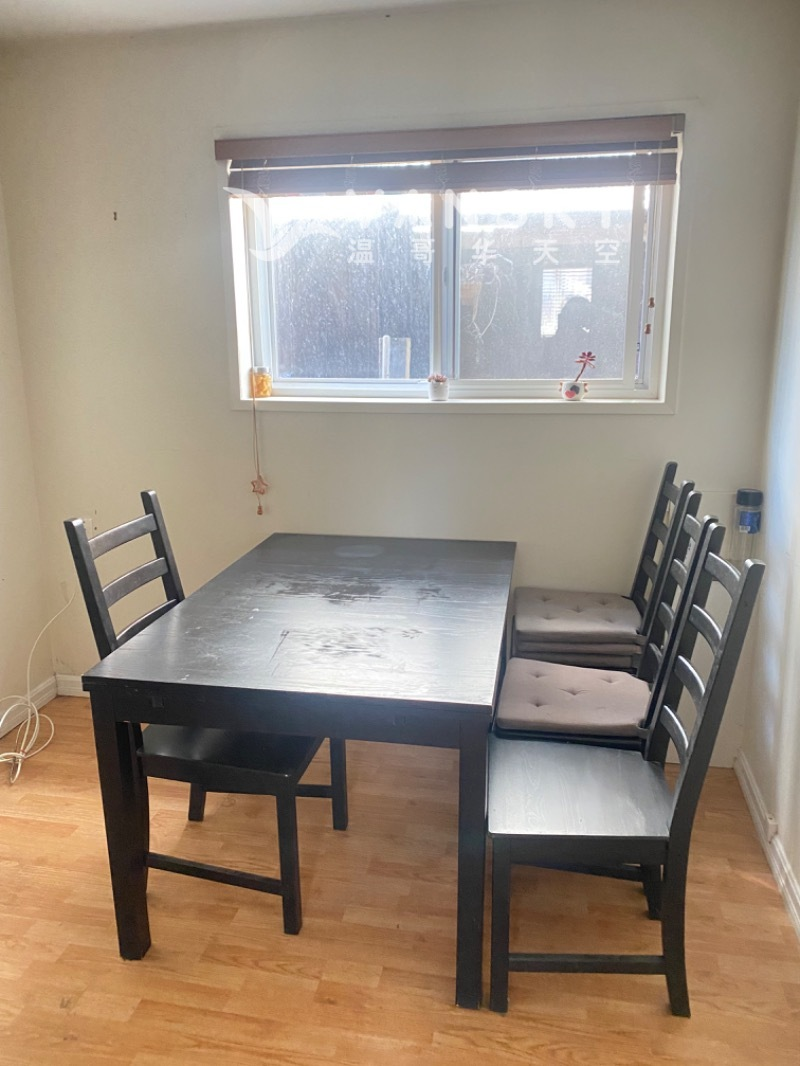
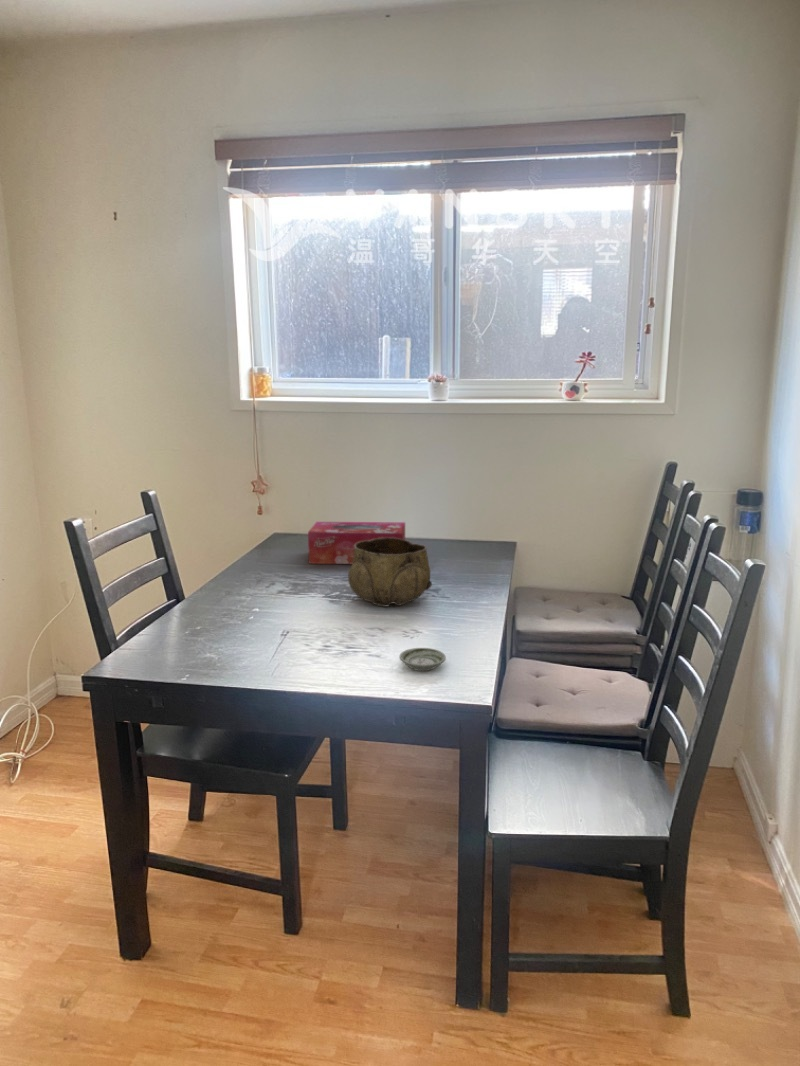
+ tissue box (358, 541)
+ saucer (422, 661)
+ decorative bowl (389, 573)
